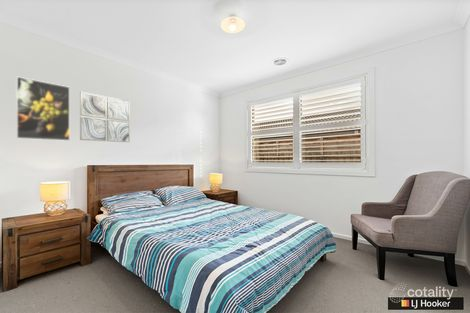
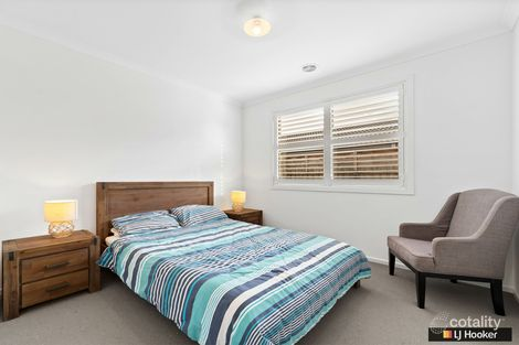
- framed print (44, 110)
- wall art (107, 118)
